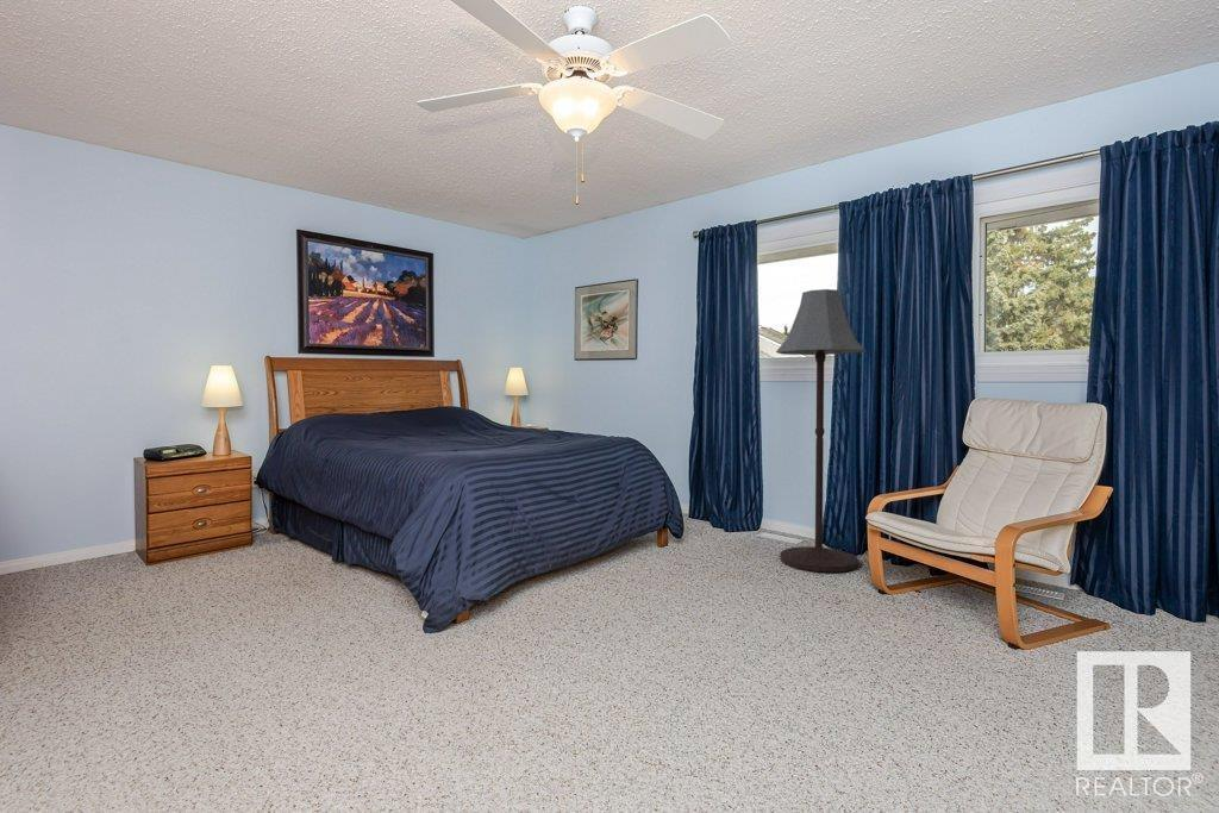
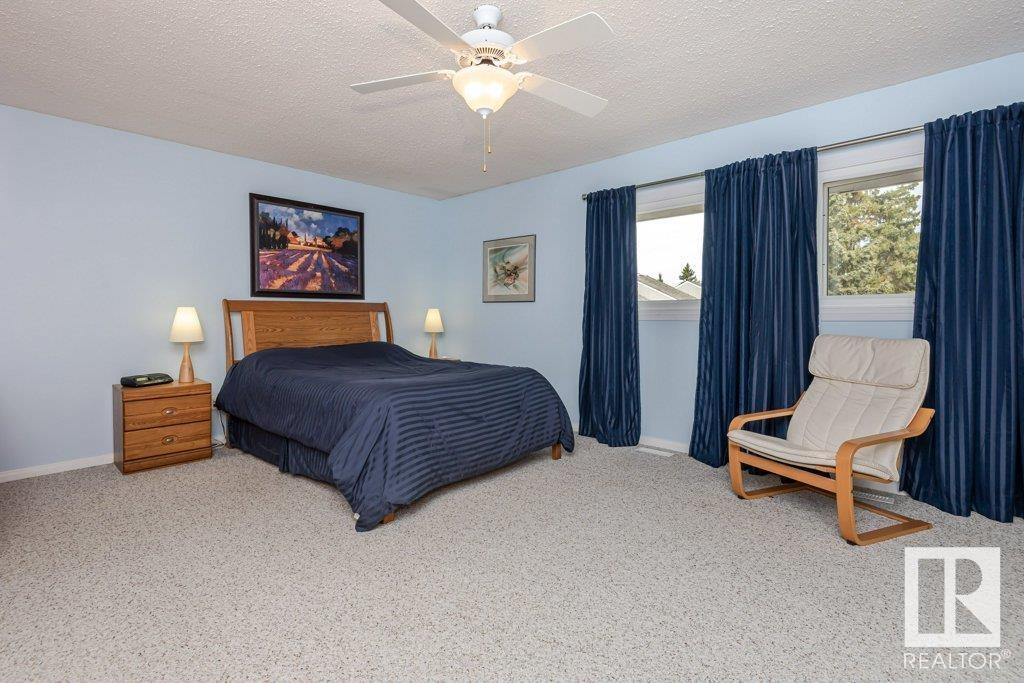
- floor lamp (819, 427)
